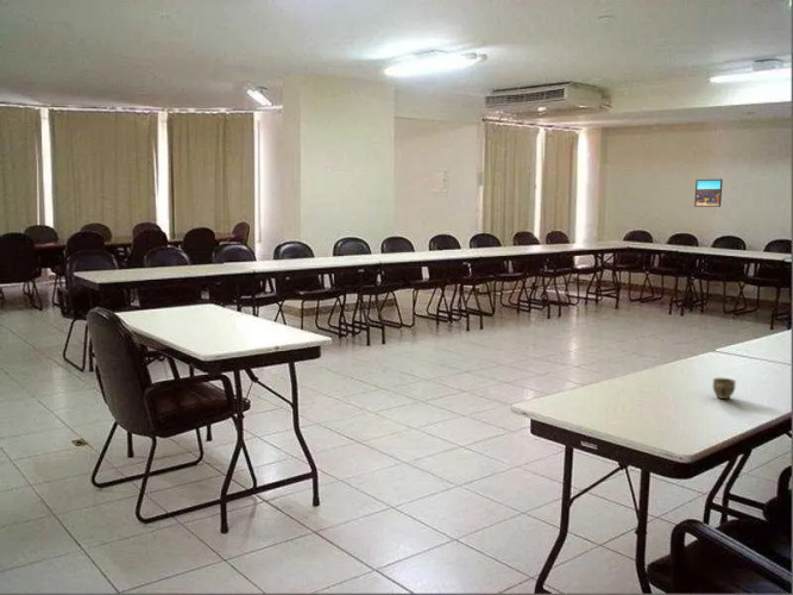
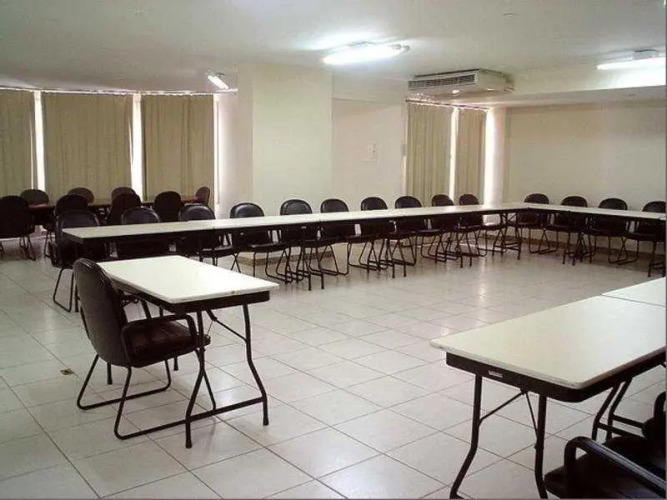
- cup (722, 389)
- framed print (707, 193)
